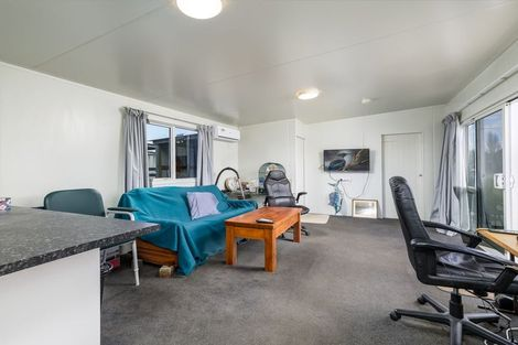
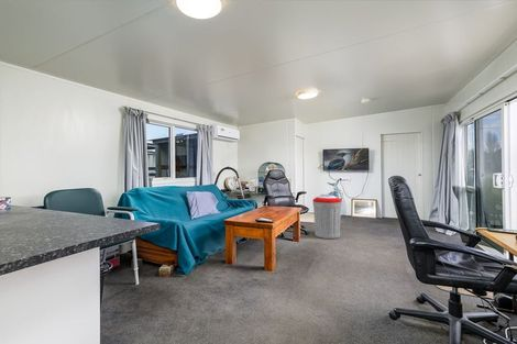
+ trash can (327, 214)
